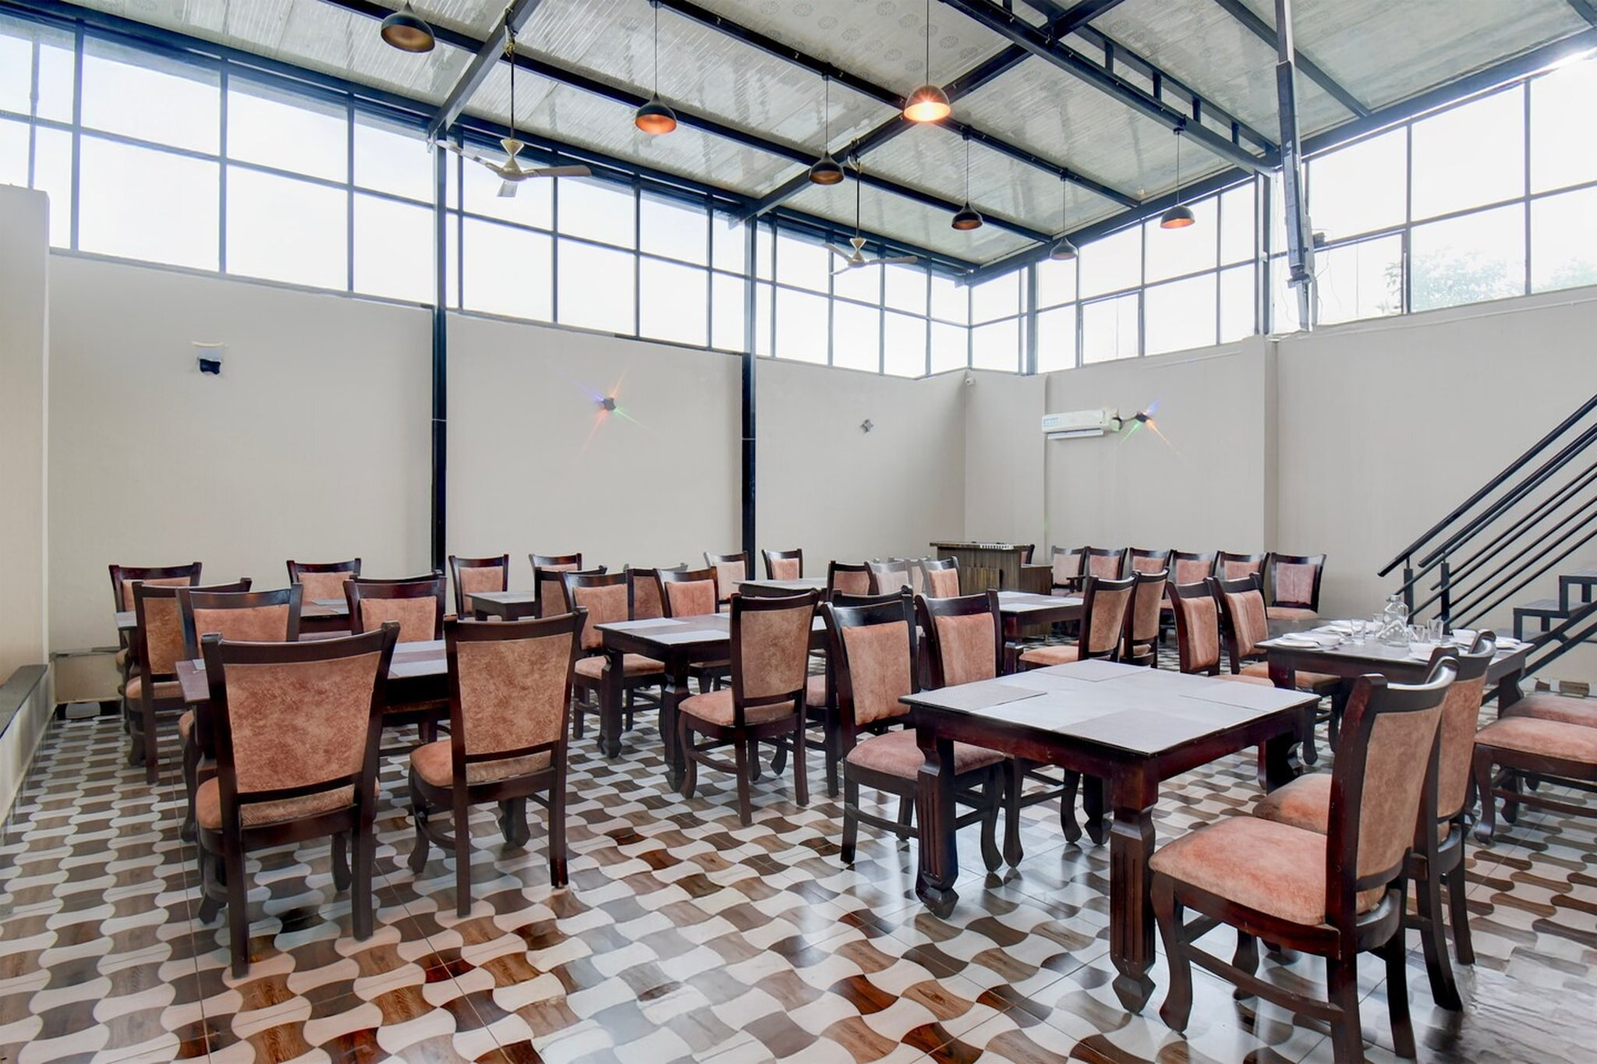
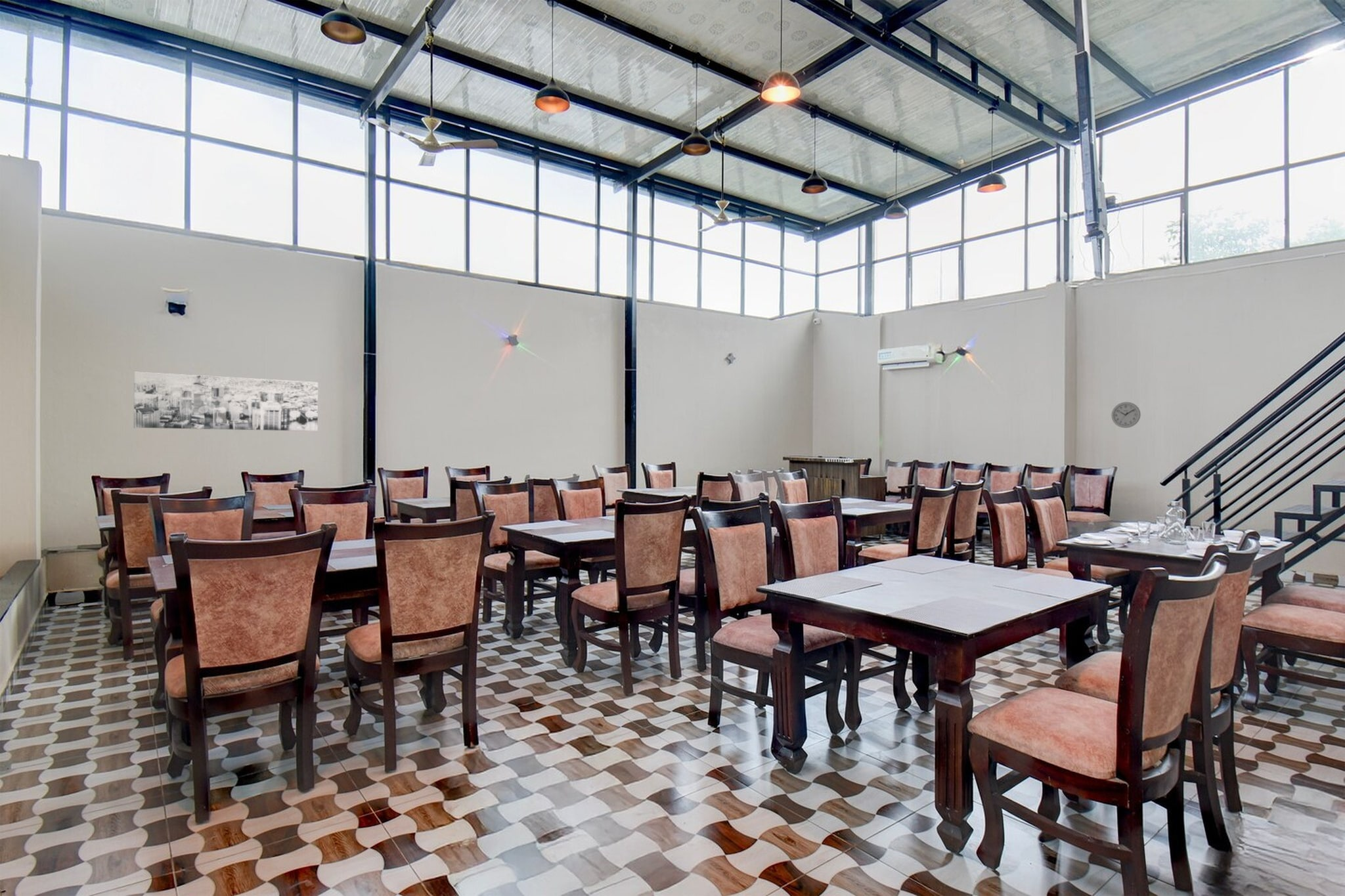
+ wall clock (1125, 415)
+ wall art (232, 403)
